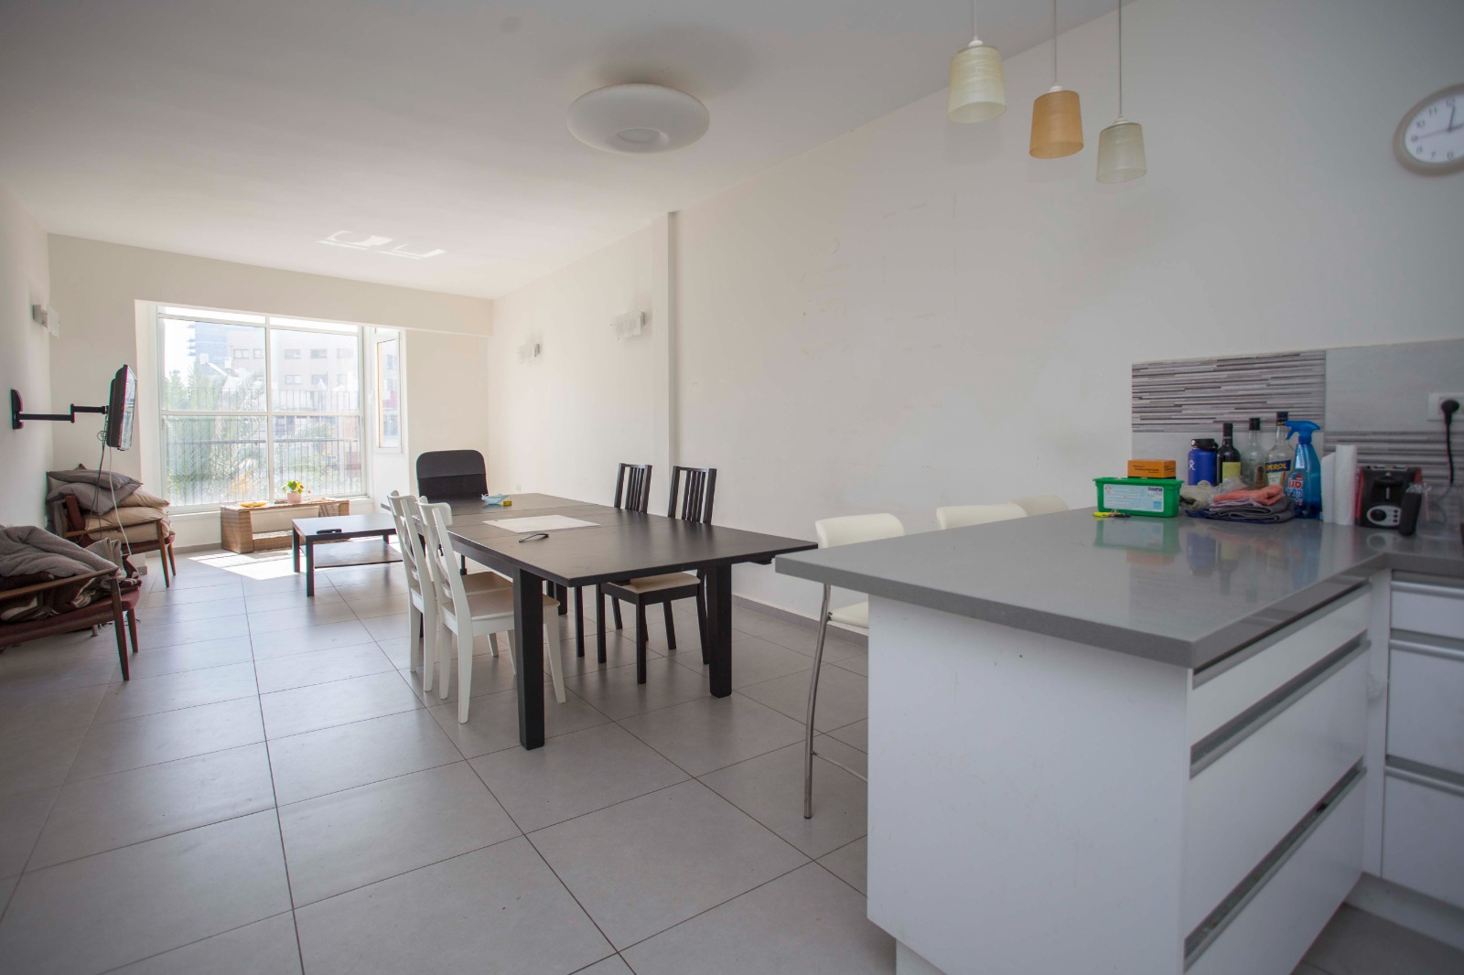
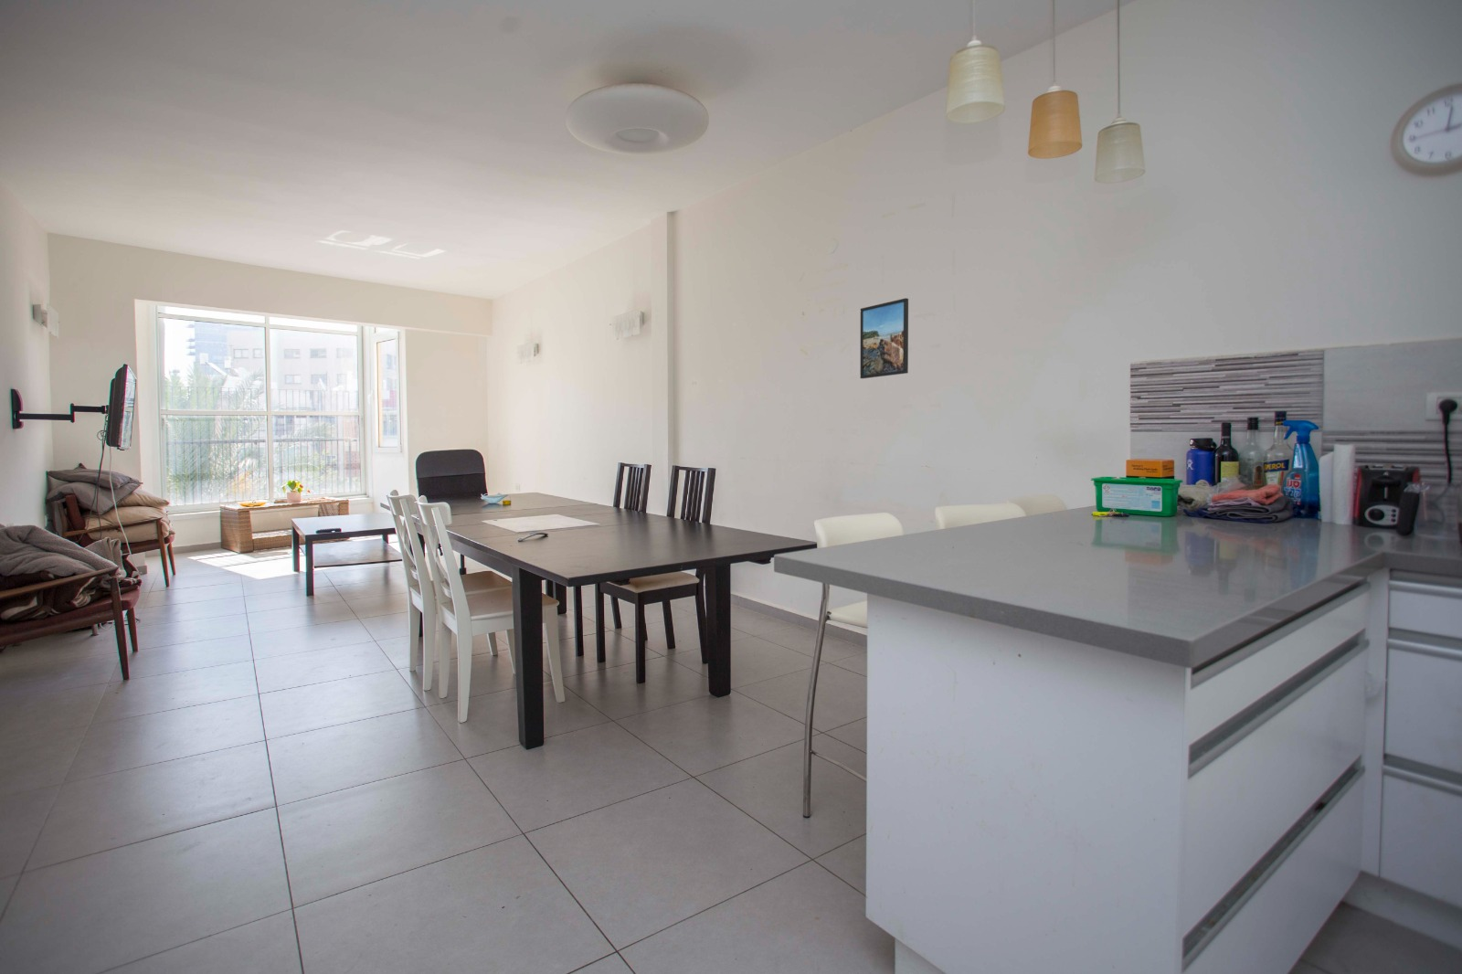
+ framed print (883, 339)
